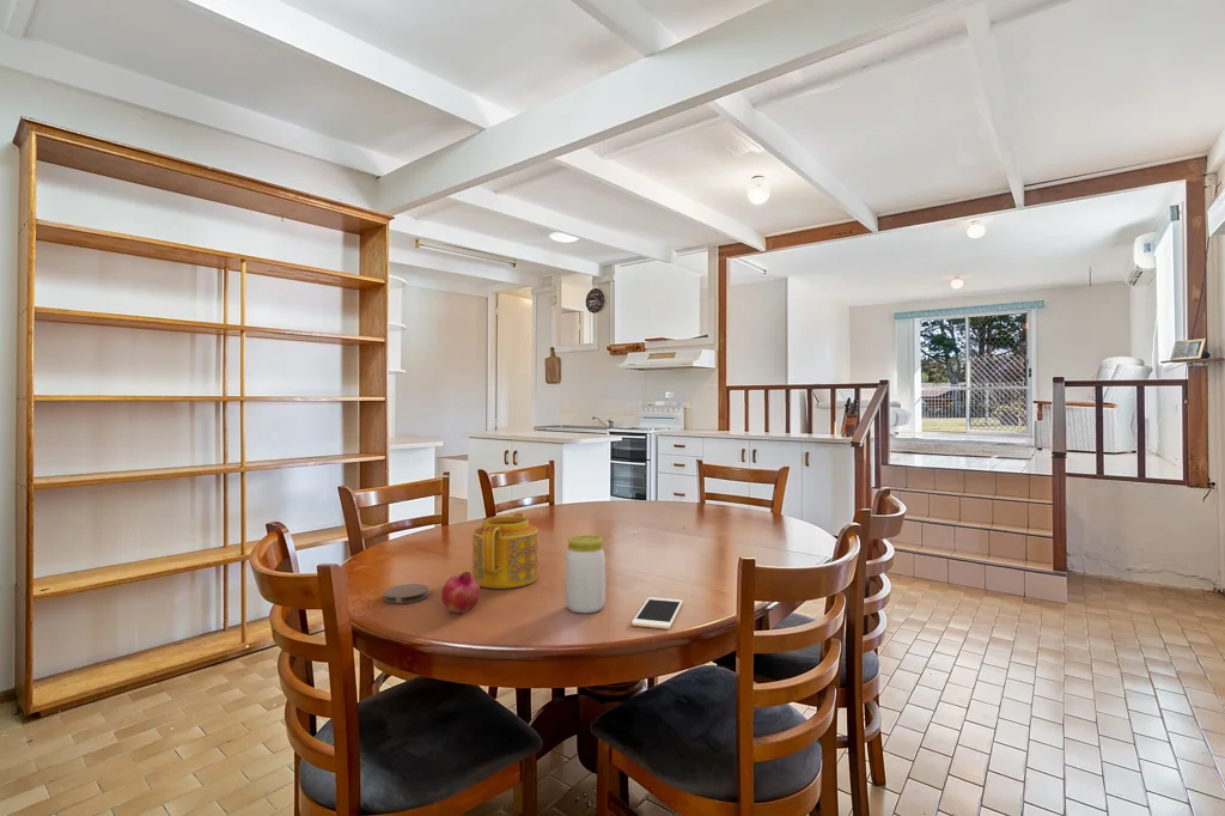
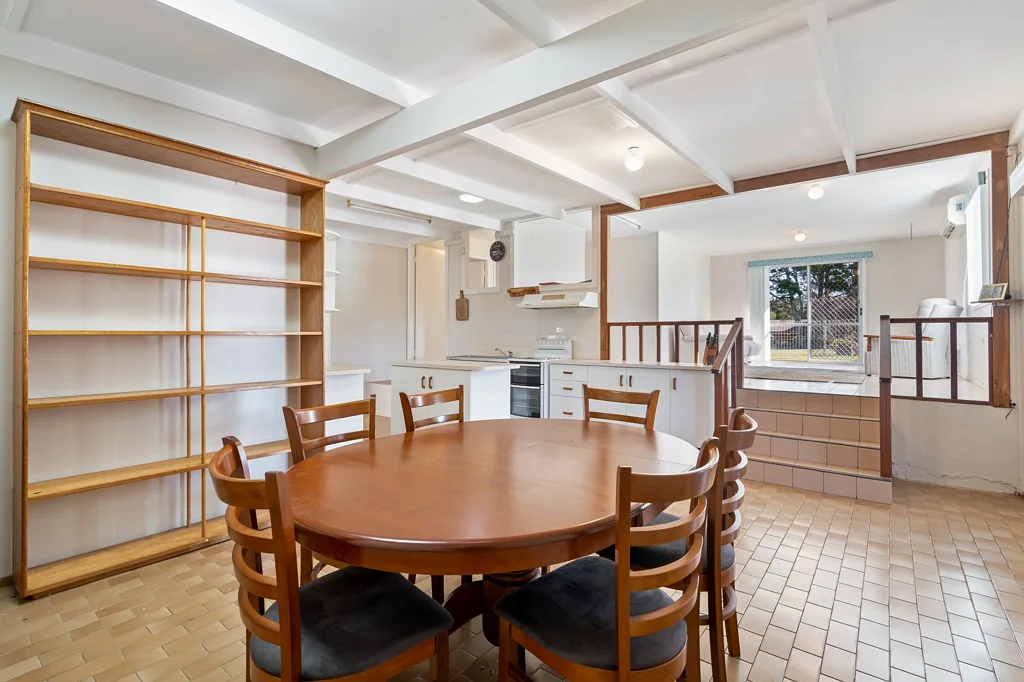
- cell phone (658, 611)
- teapot (506, 548)
- coaster (406, 592)
- jar (585, 572)
- fruit (461, 590)
